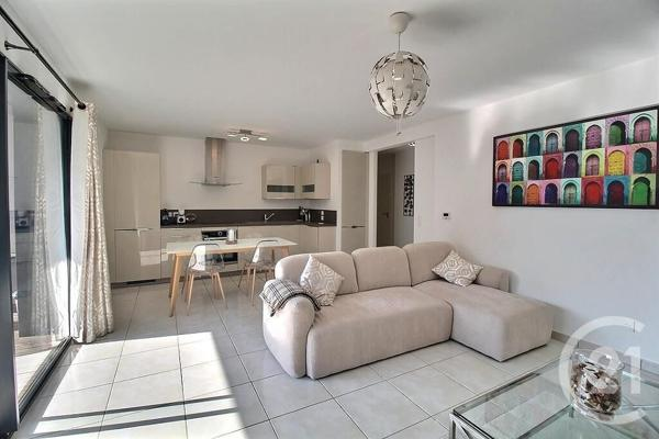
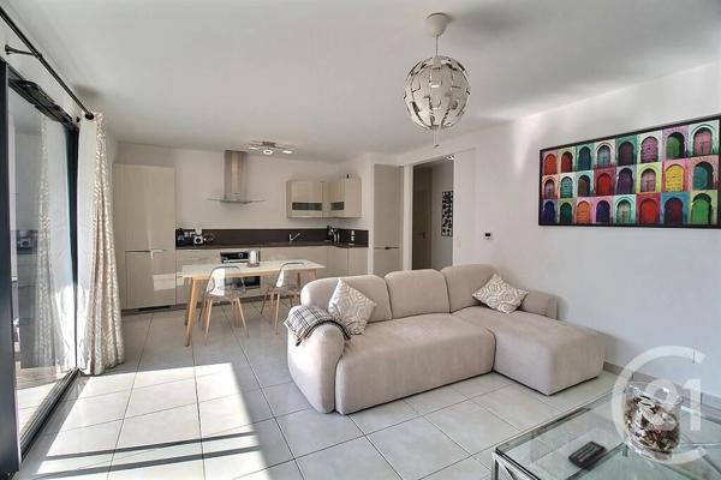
+ remote control (586, 452)
